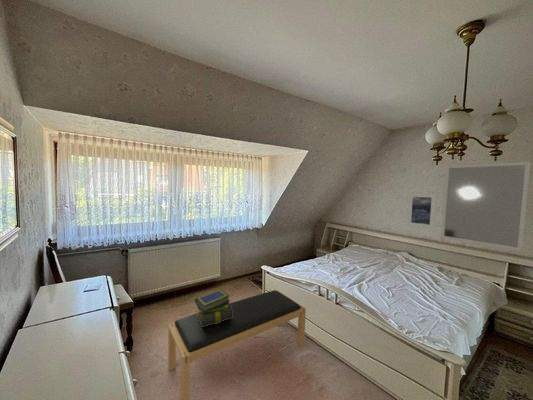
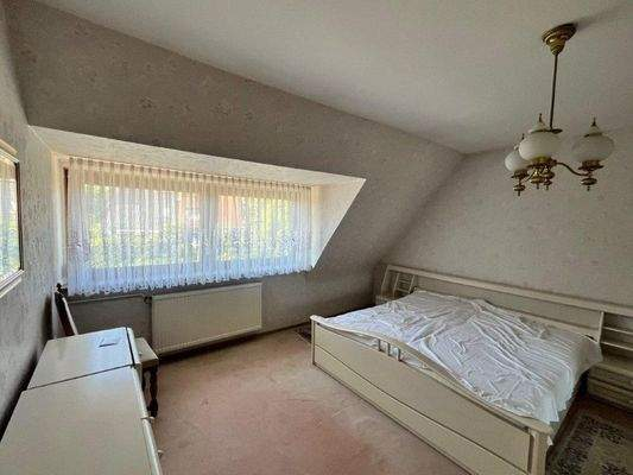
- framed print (421, 210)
- stack of books (213, 306)
- bench (242, 332)
- home mirror (480, 204)
